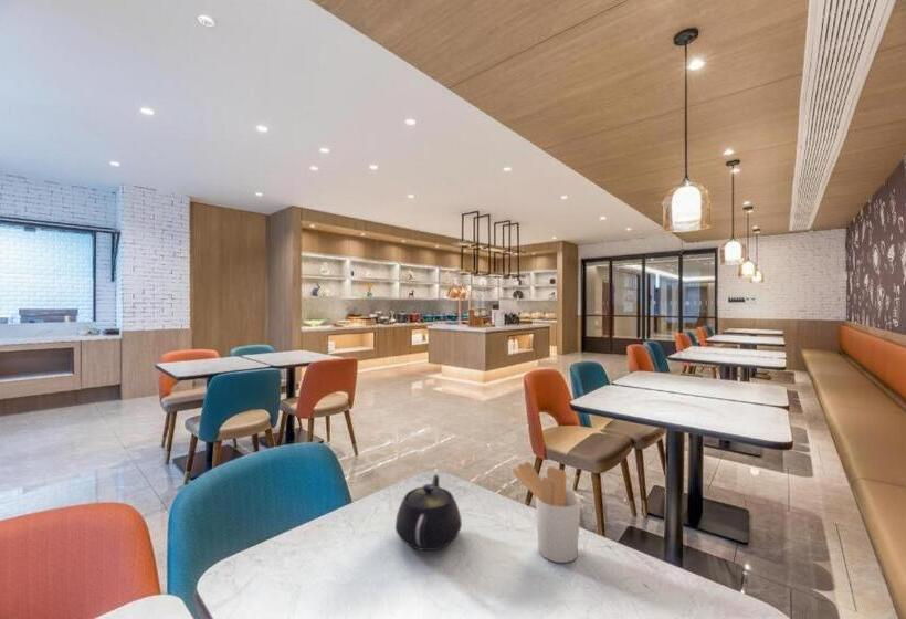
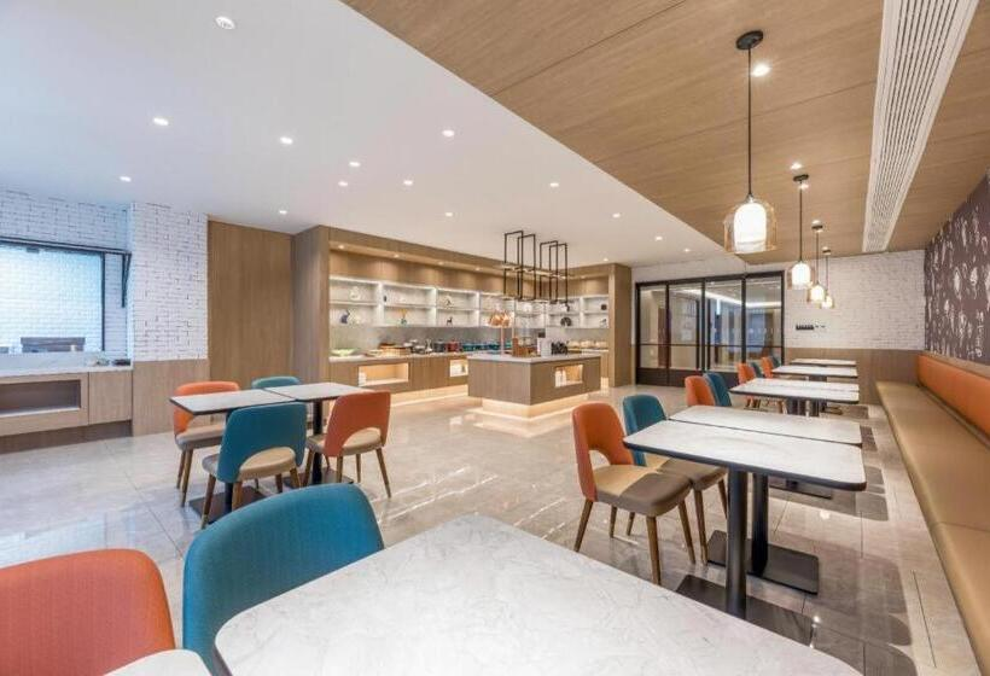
- teapot (429, 510)
- utensil holder (546, 507)
